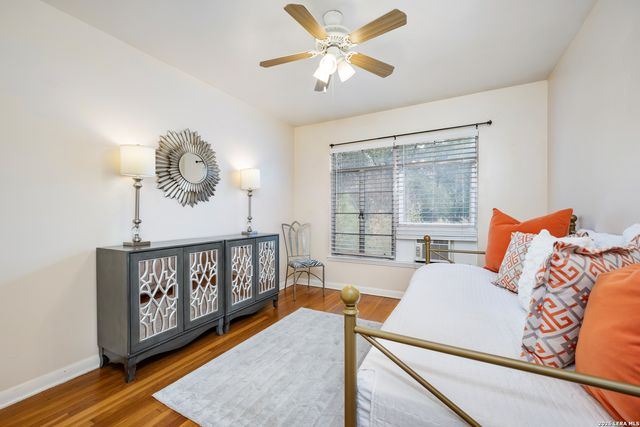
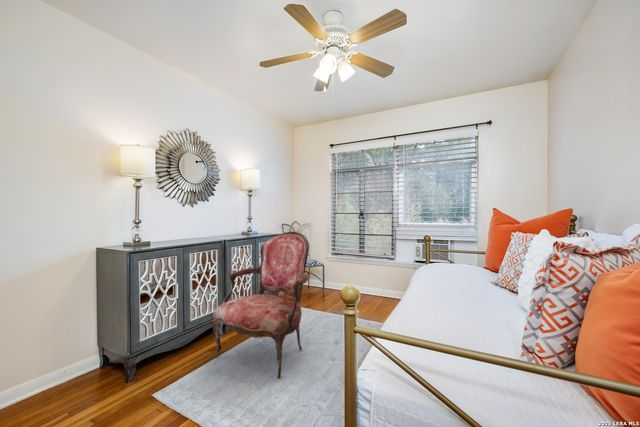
+ armchair (267, 295)
